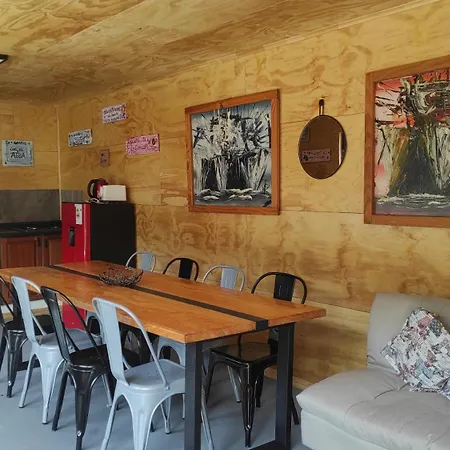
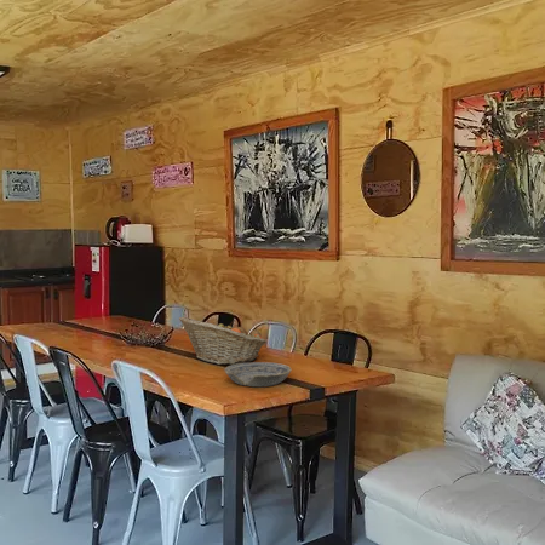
+ bowl (258, 374)
+ fruit basket (222, 337)
